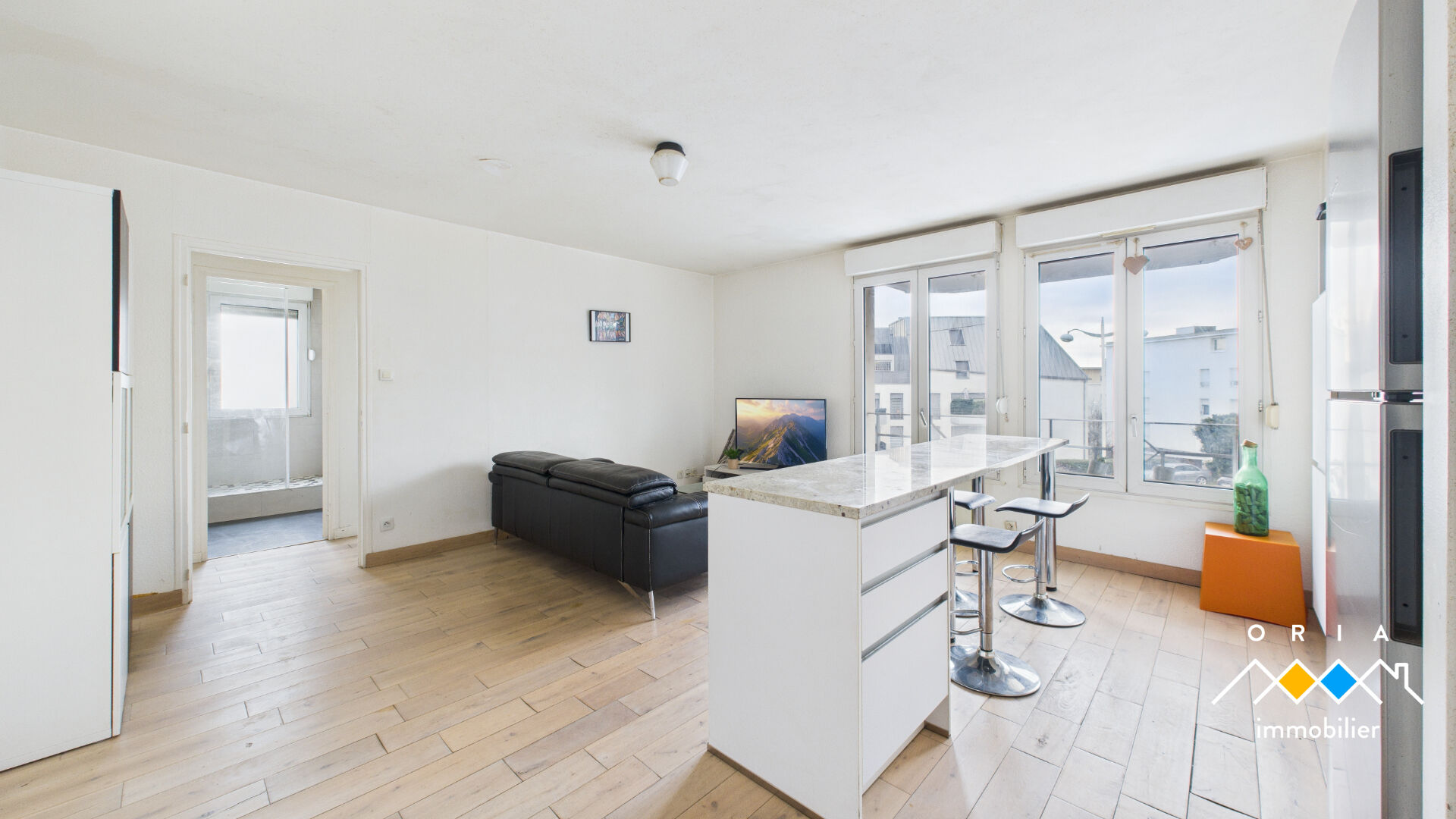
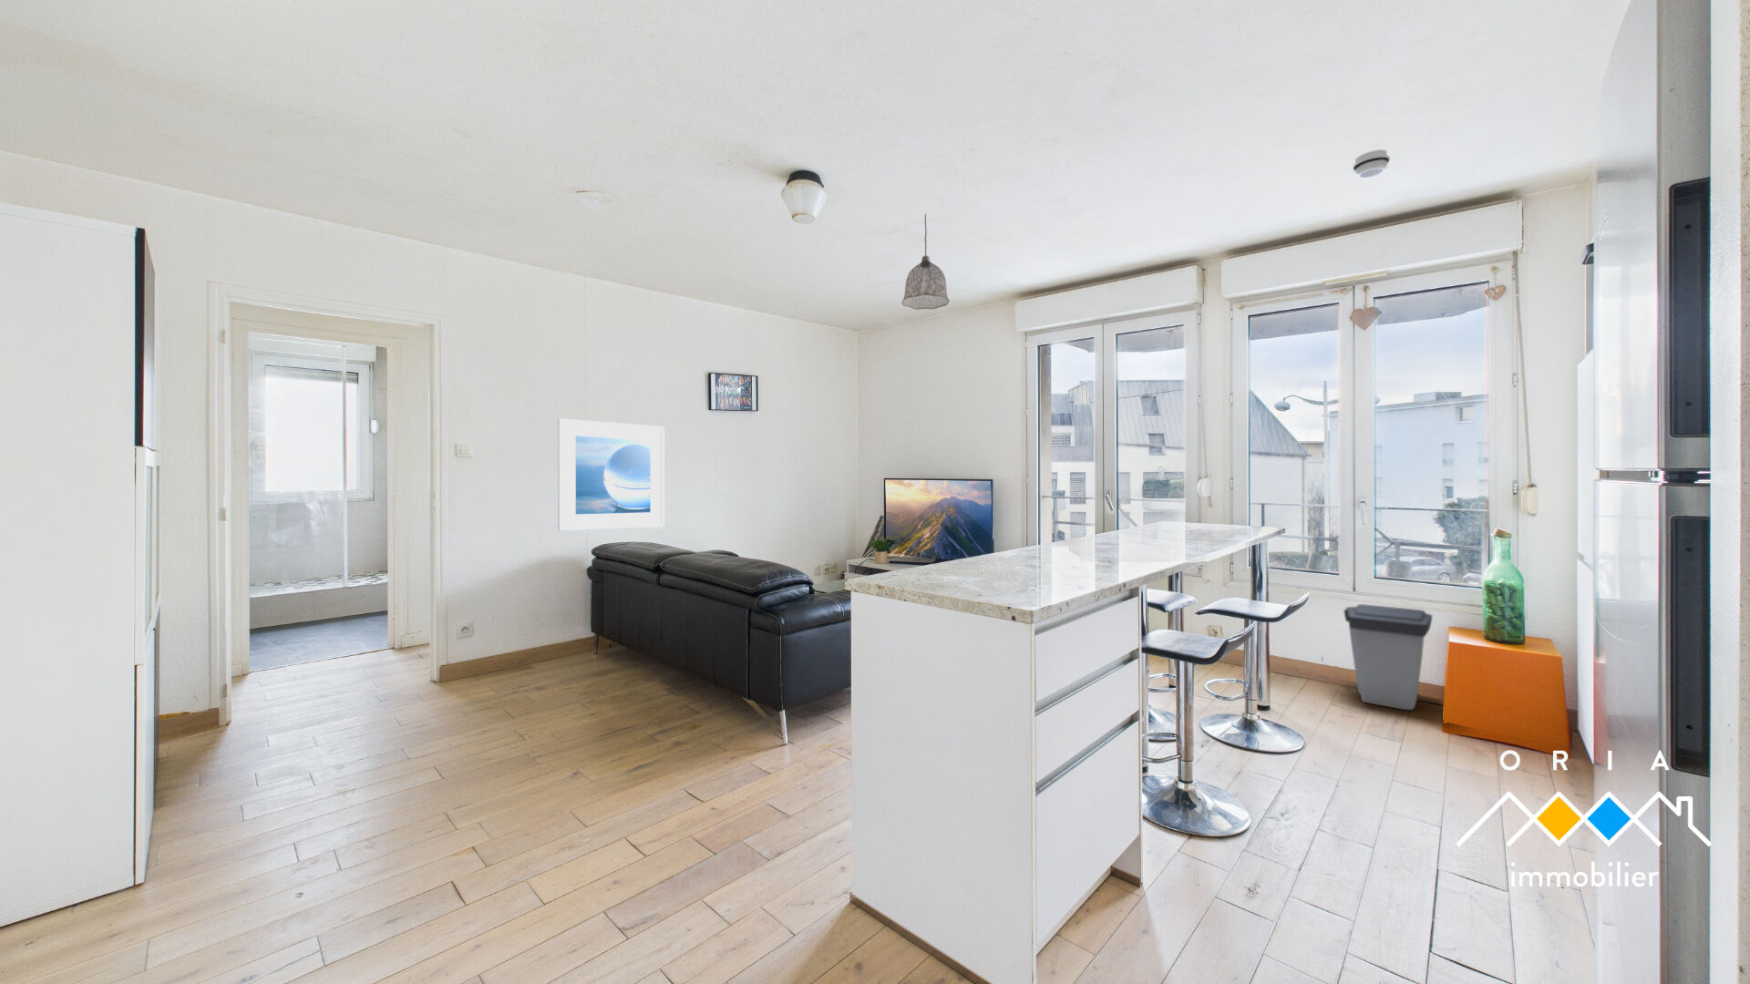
+ smoke detector (1371, 163)
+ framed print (614, 476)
+ trash can (1386, 654)
+ pendant lamp (925, 258)
